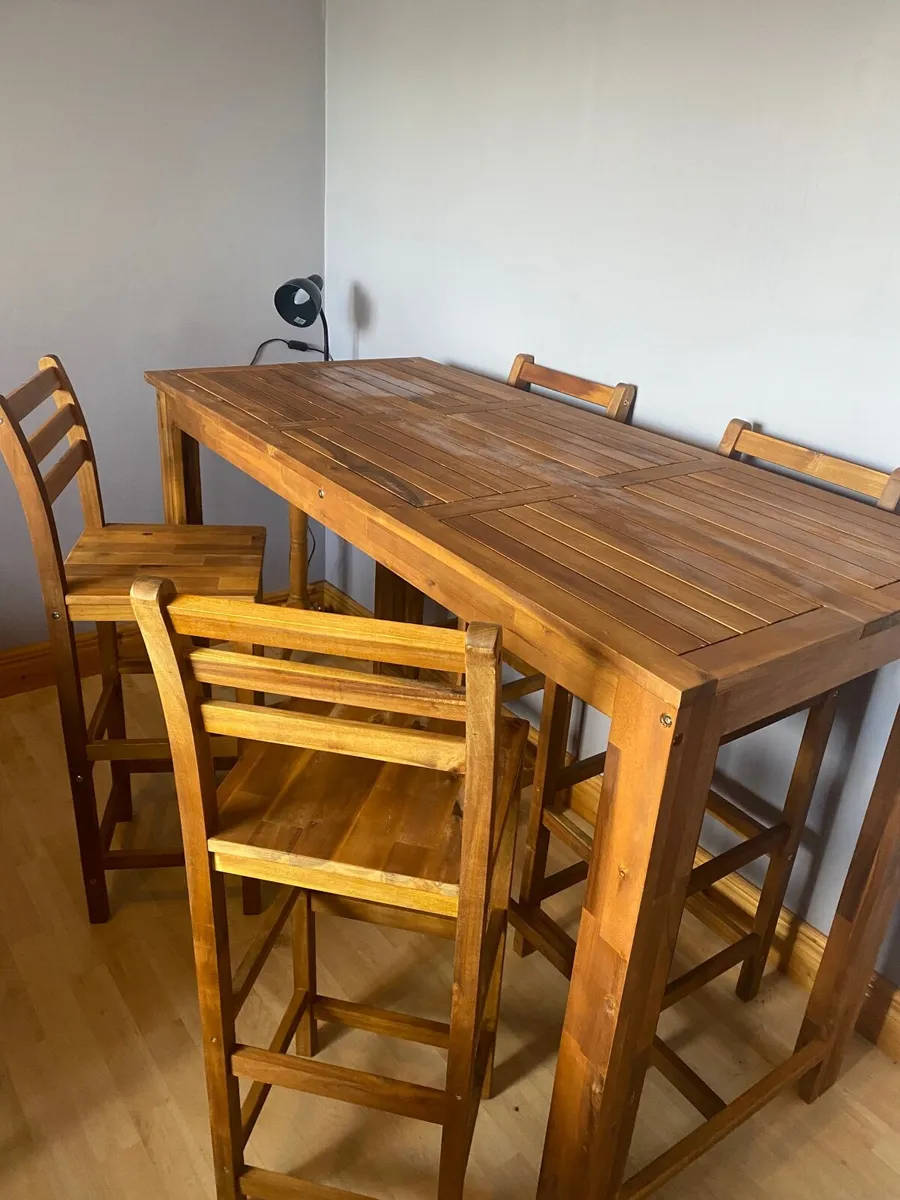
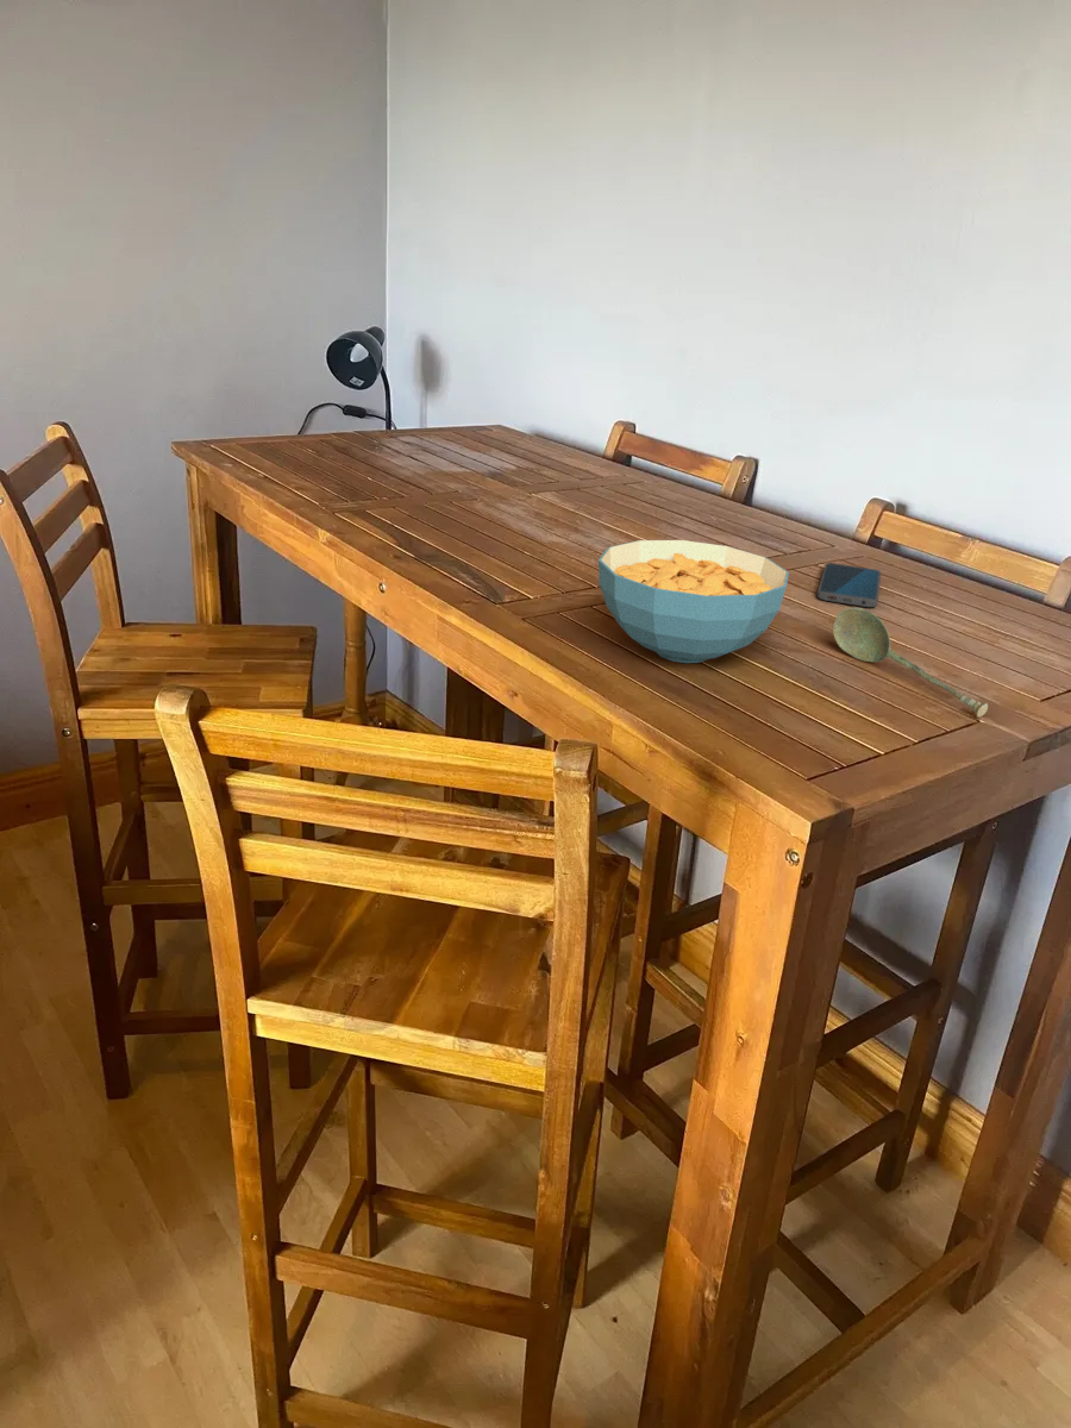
+ smartphone (850, 583)
+ cereal bowl (688, 609)
+ soupspoon (906, 659)
